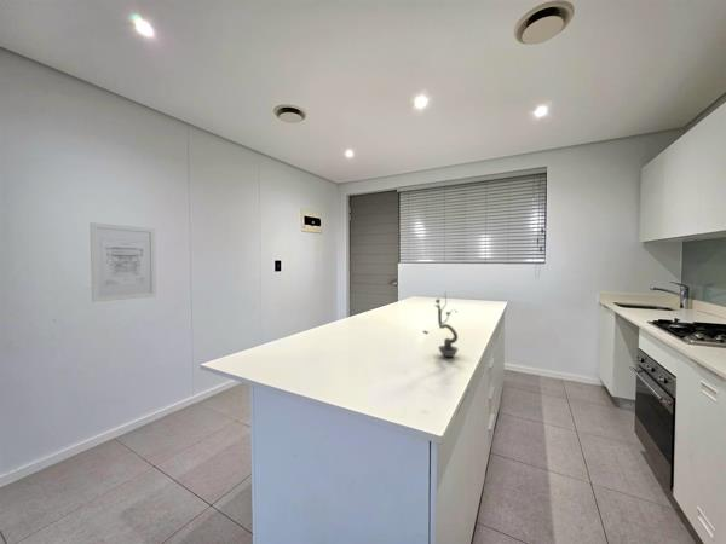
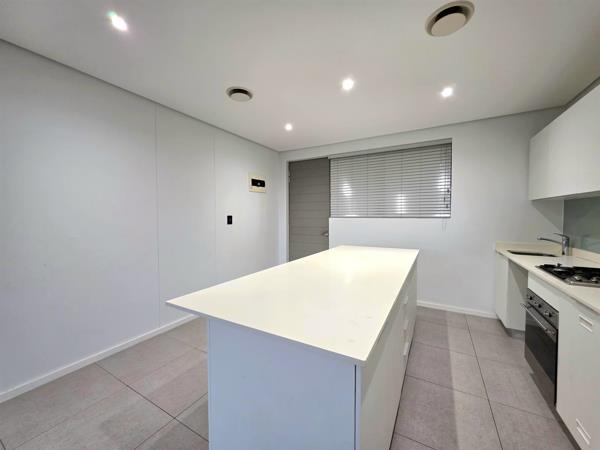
- plant (439, 325)
- wall art (125, 262)
